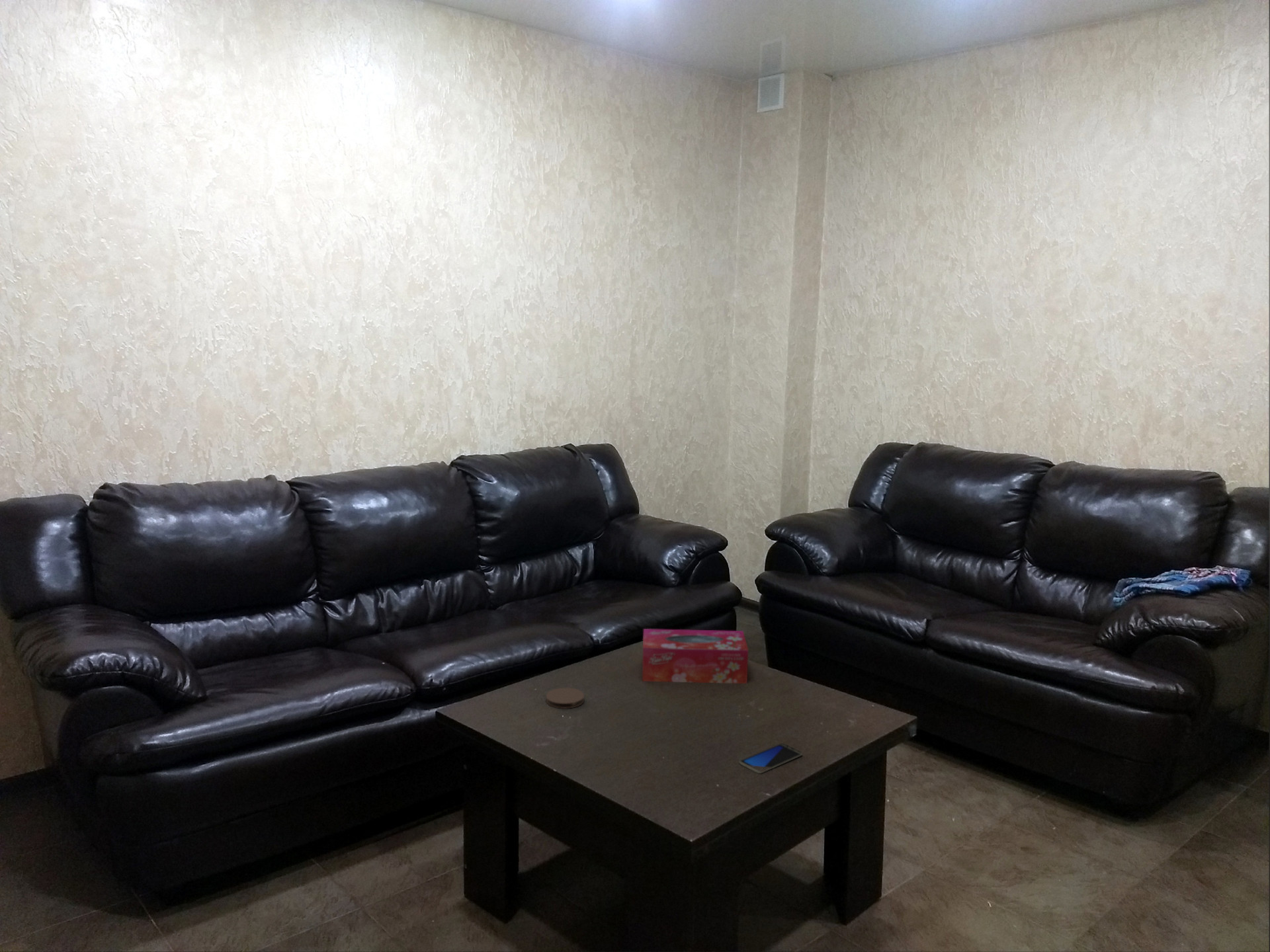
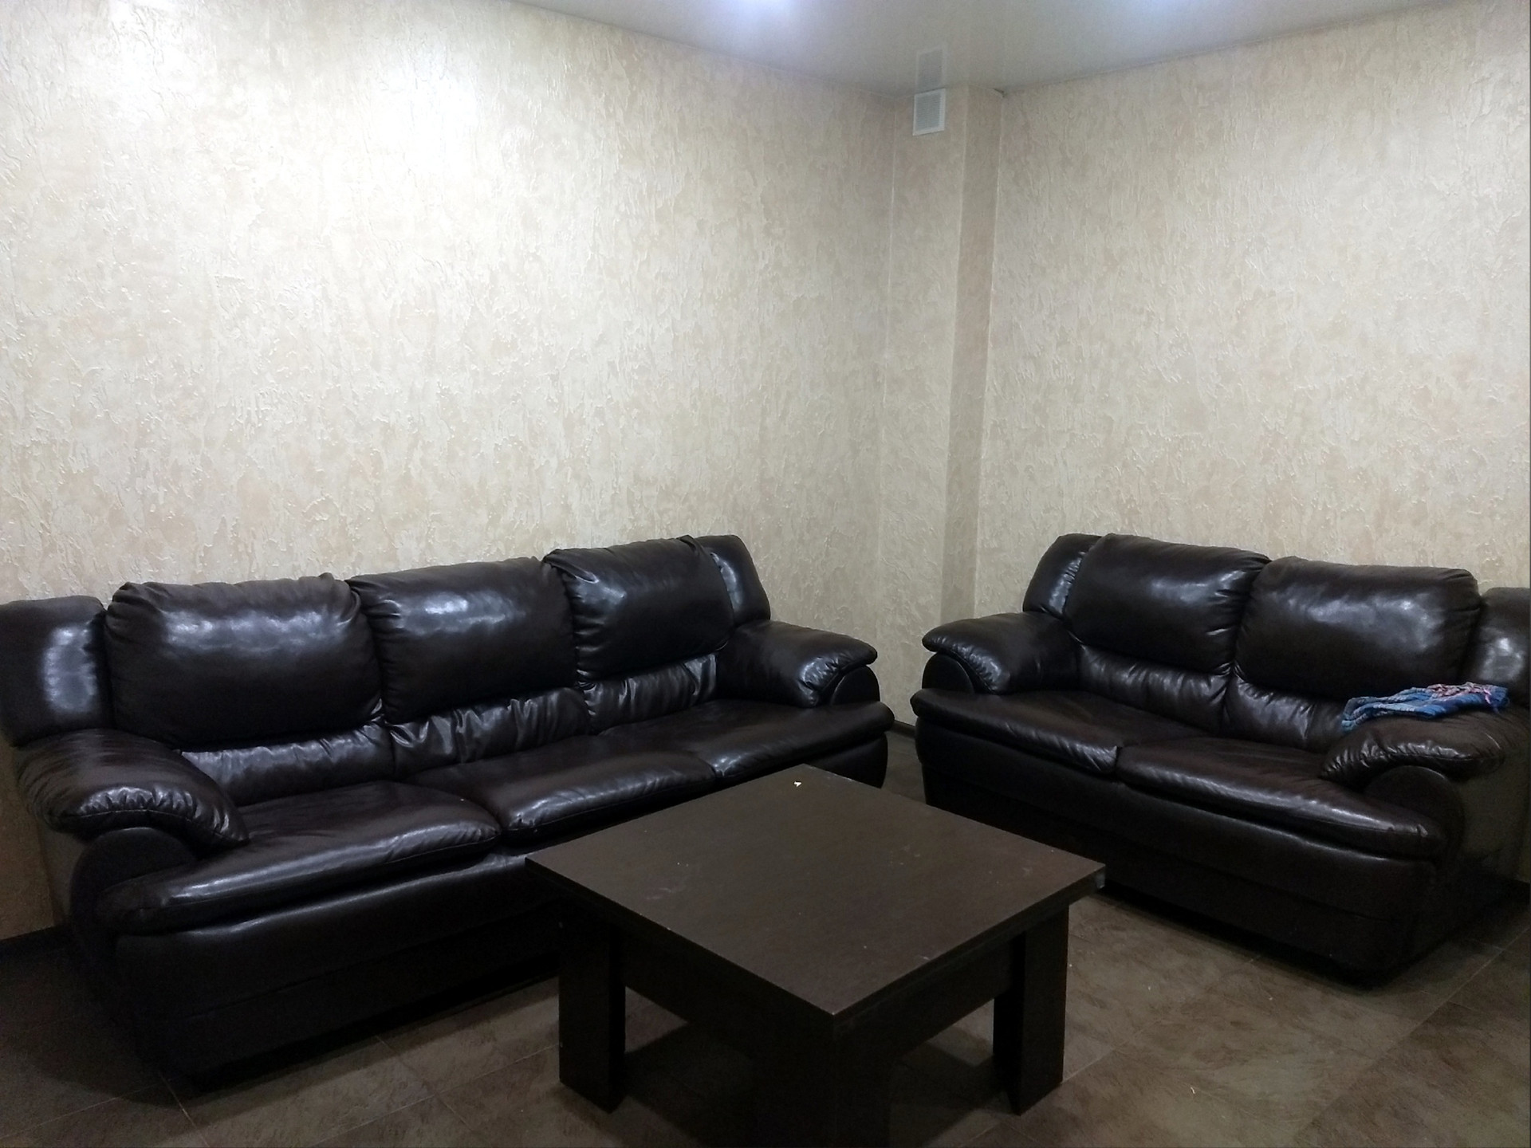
- smartphone (771, 758)
- coaster (565, 697)
- tissue box (694, 656)
